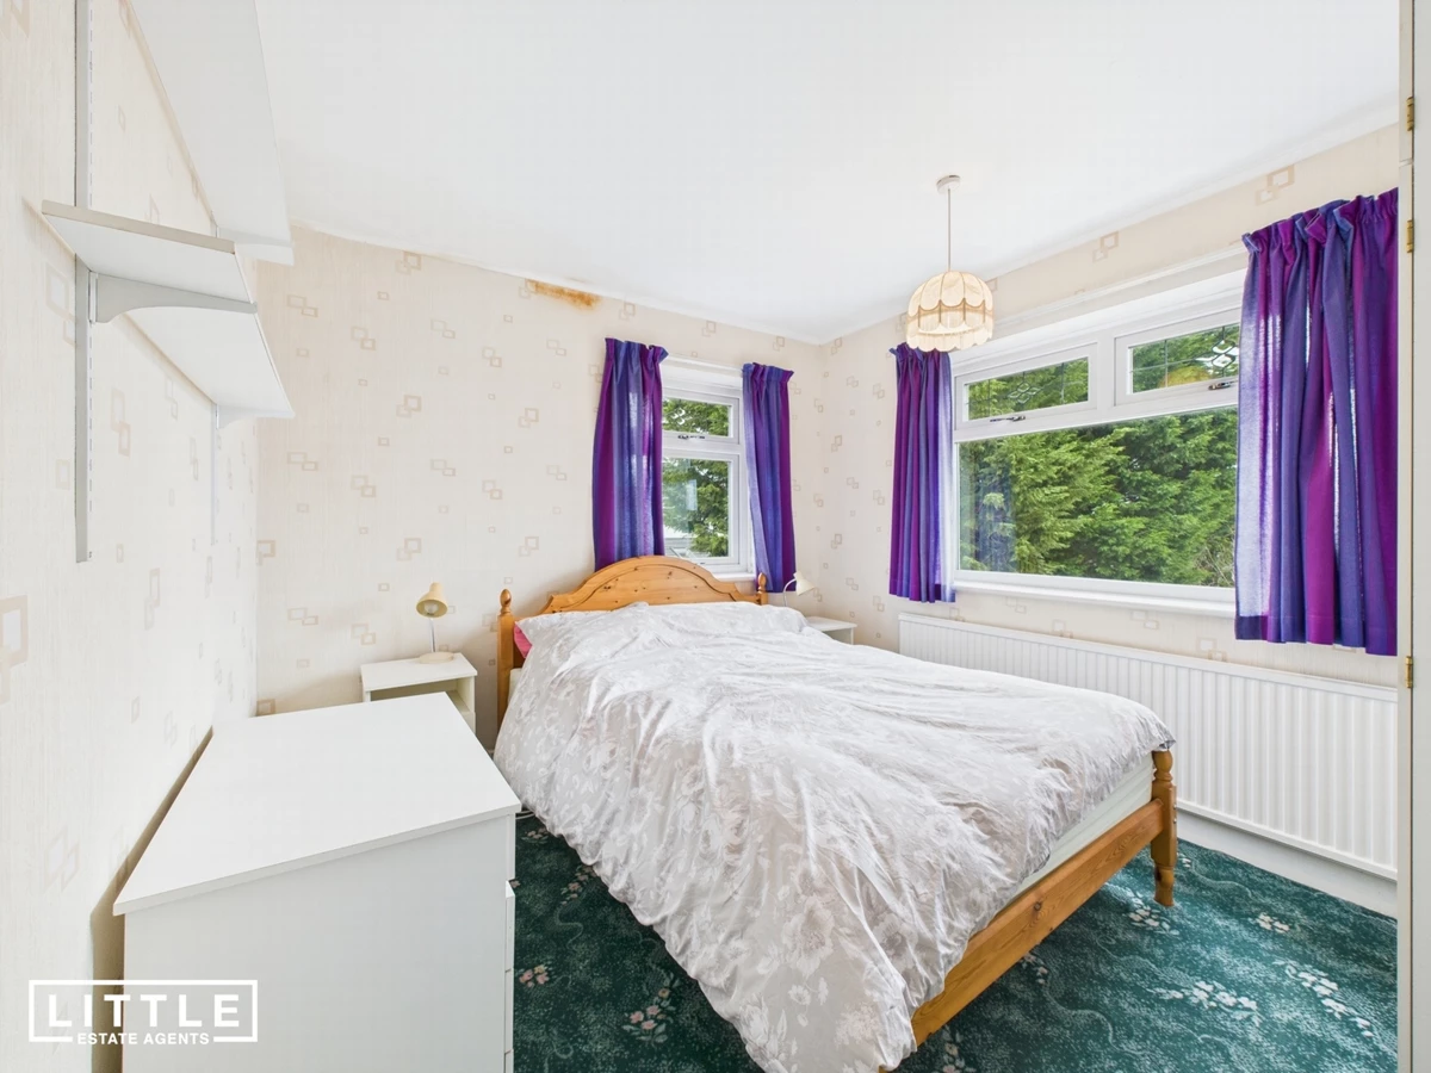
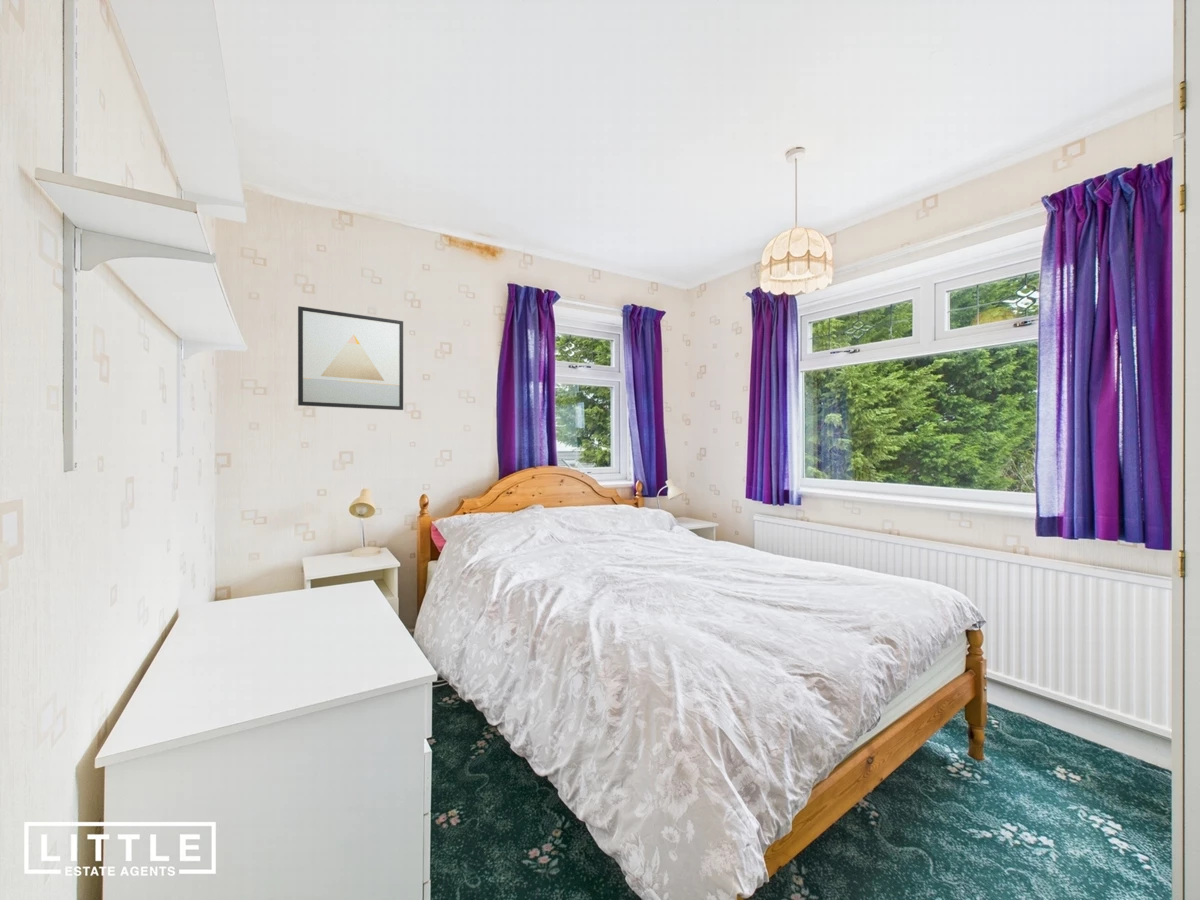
+ wall art (353, 361)
